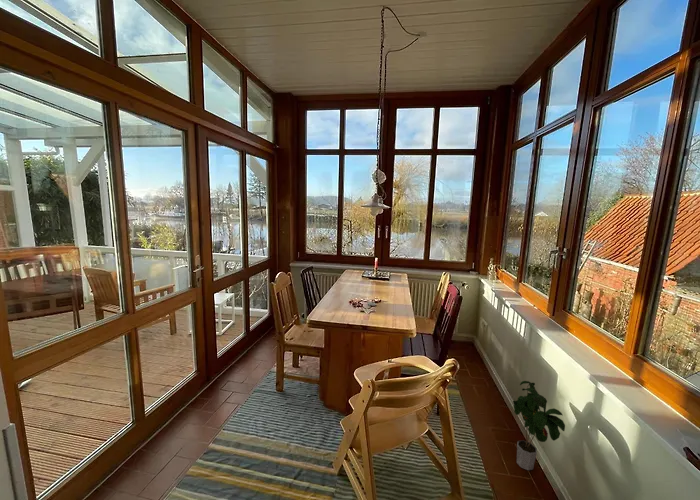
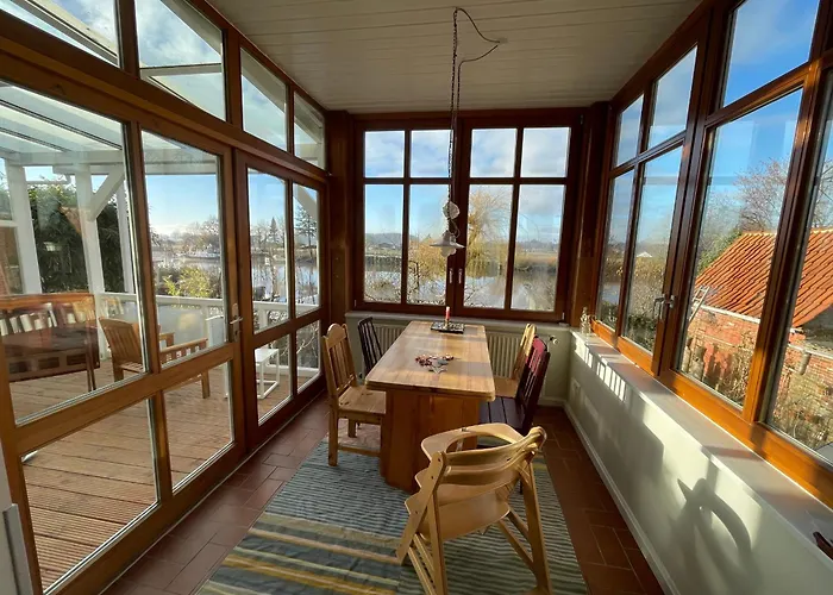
- potted plant (531, 427)
